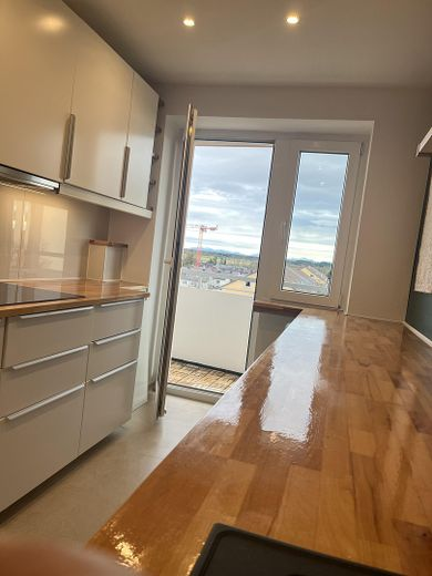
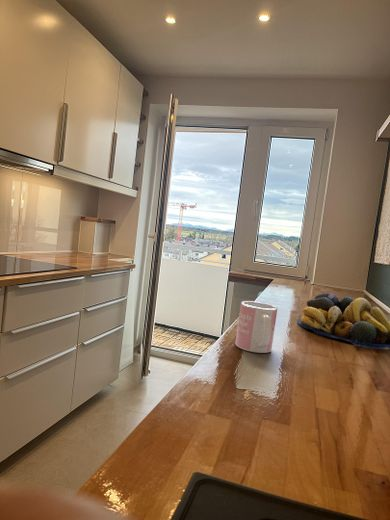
+ mug (258, 327)
+ fruit bowl (350, 315)
